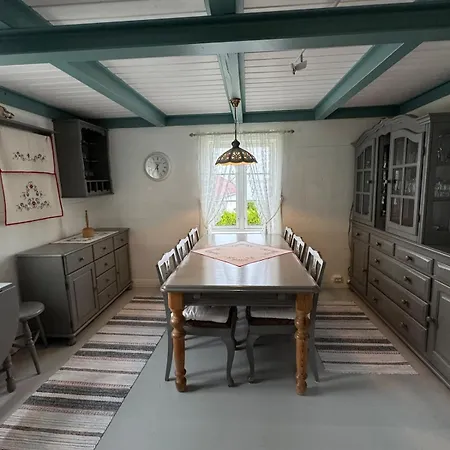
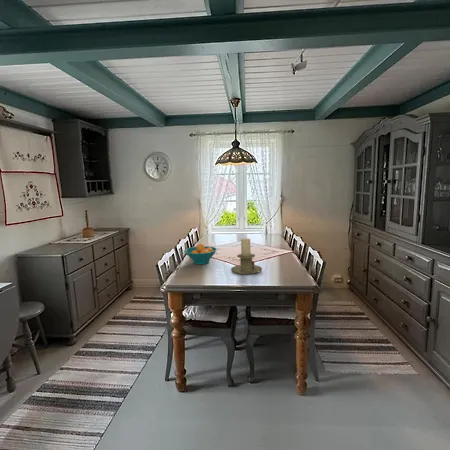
+ fruit bowl (201, 253)
+ candle holder (246, 254)
